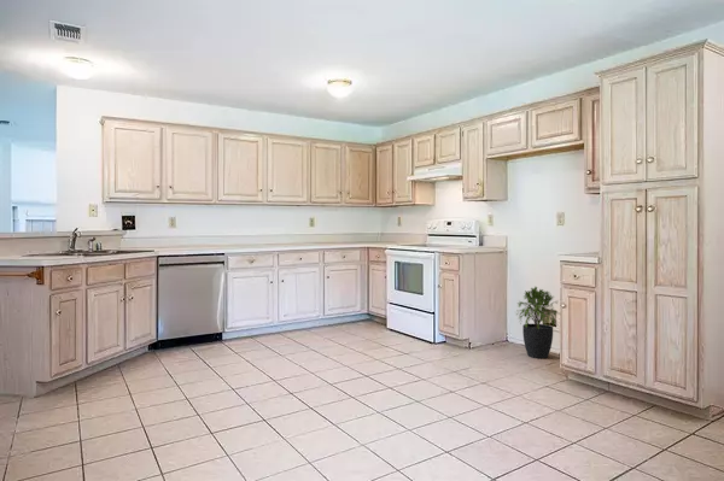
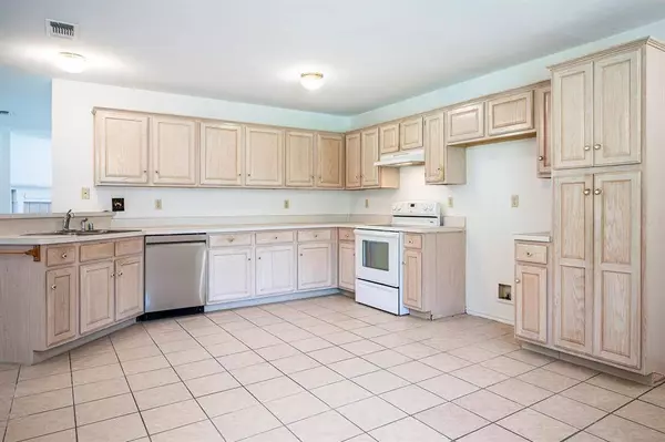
- potted plant (536, 319)
